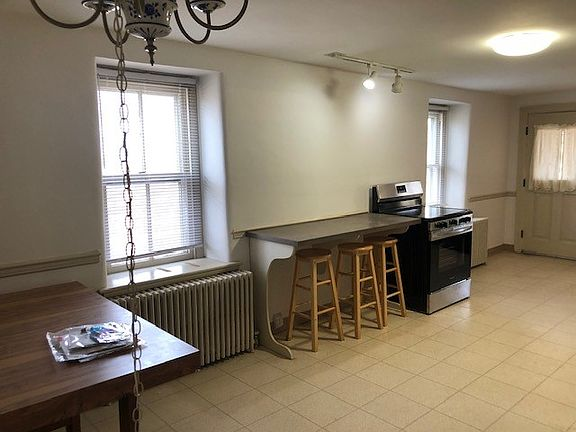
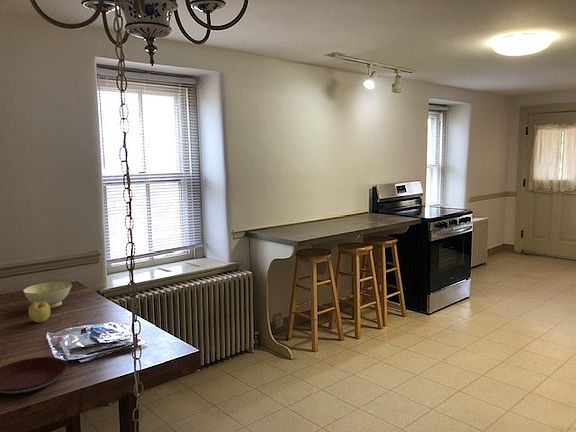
+ bowl (48, 296)
+ plate (28, 376)
+ apple (39, 312)
